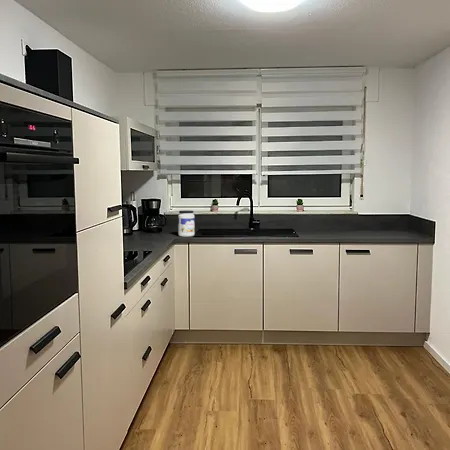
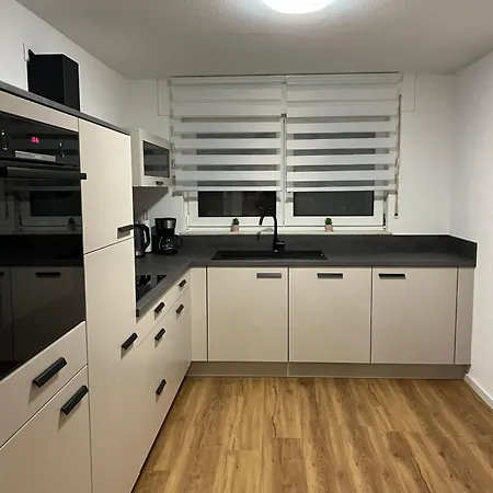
- jar (186, 223)
